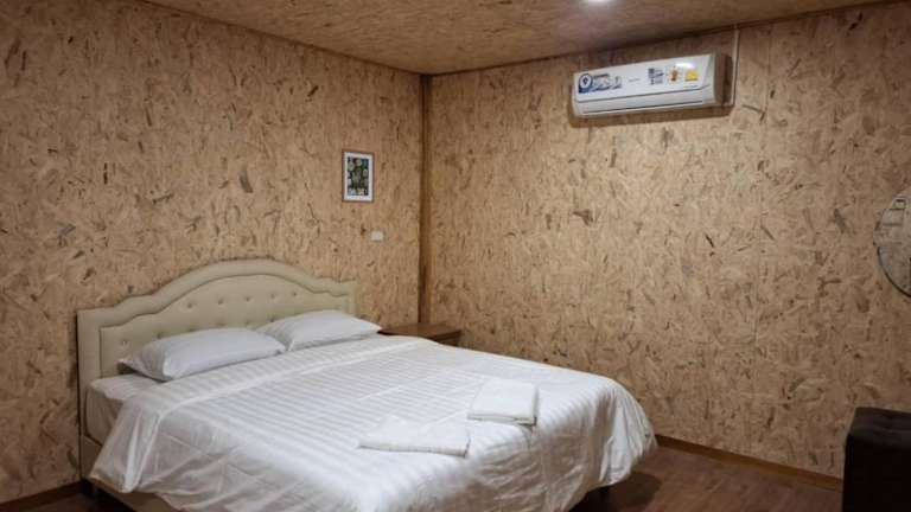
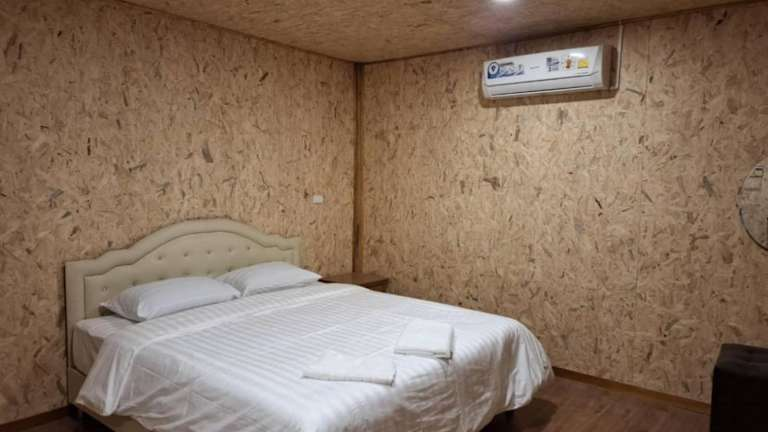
- wall art (358, 177)
